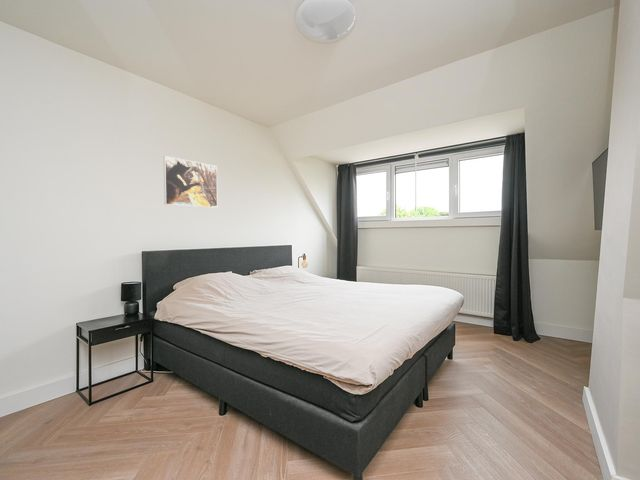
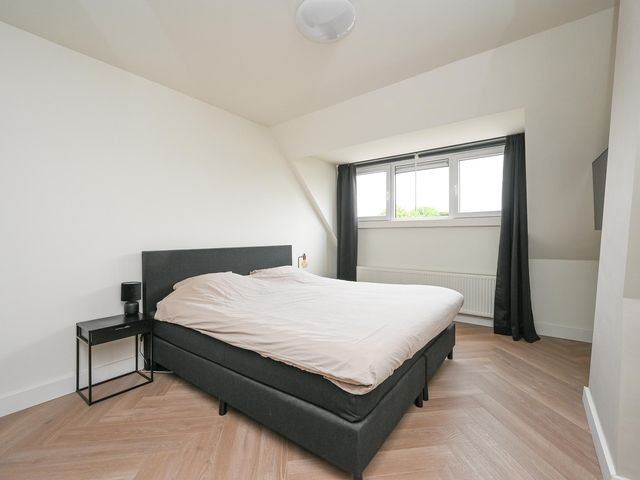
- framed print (192, 183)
